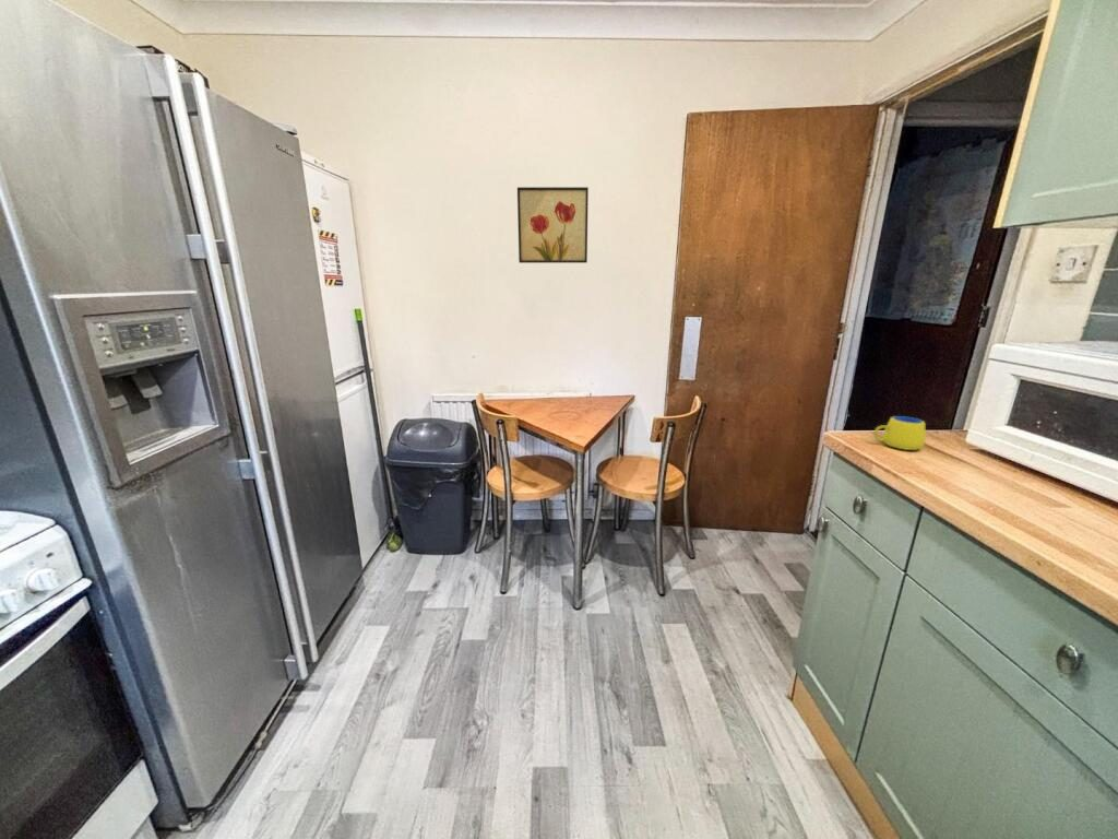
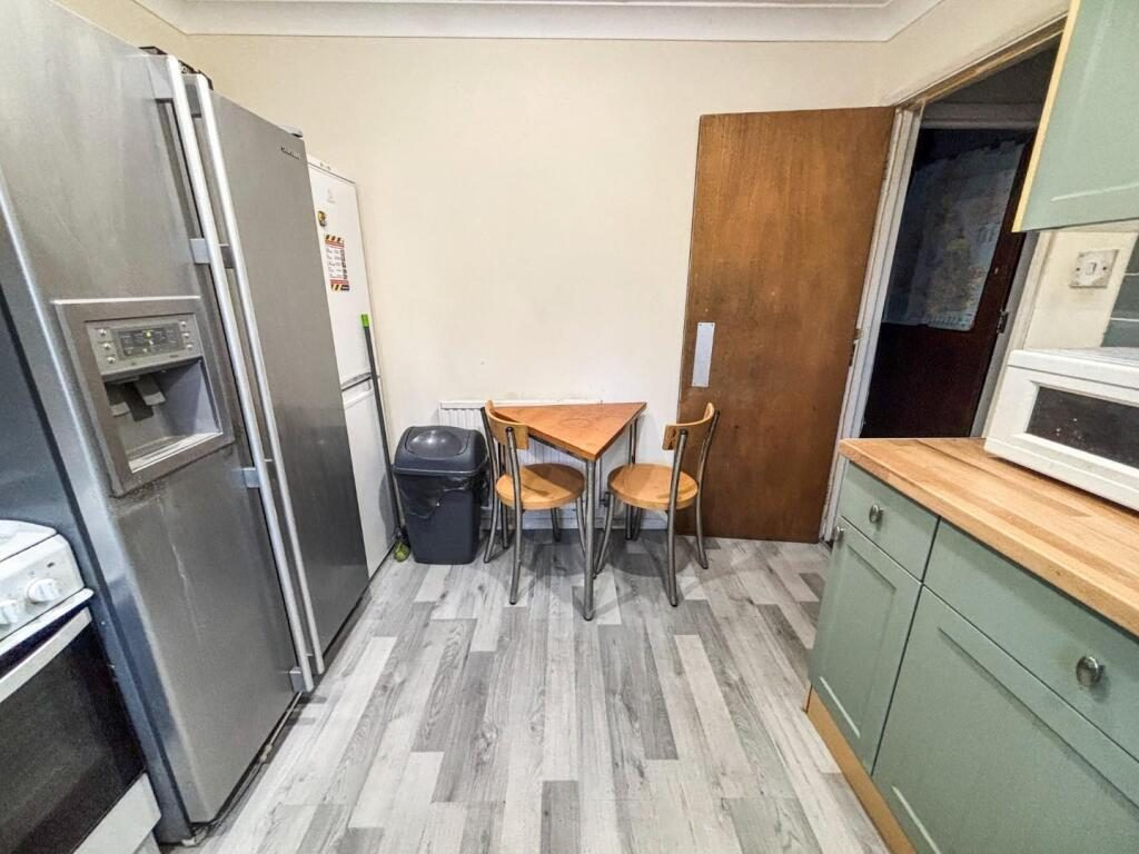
- mug (899, 433)
- wall art (552, 226)
